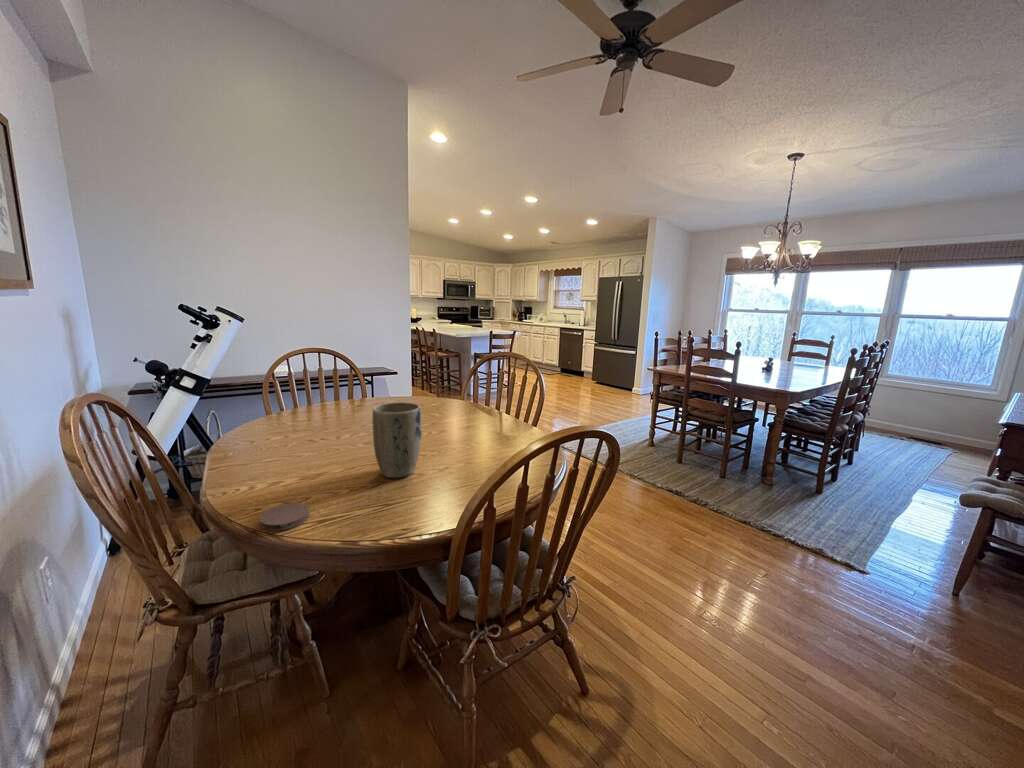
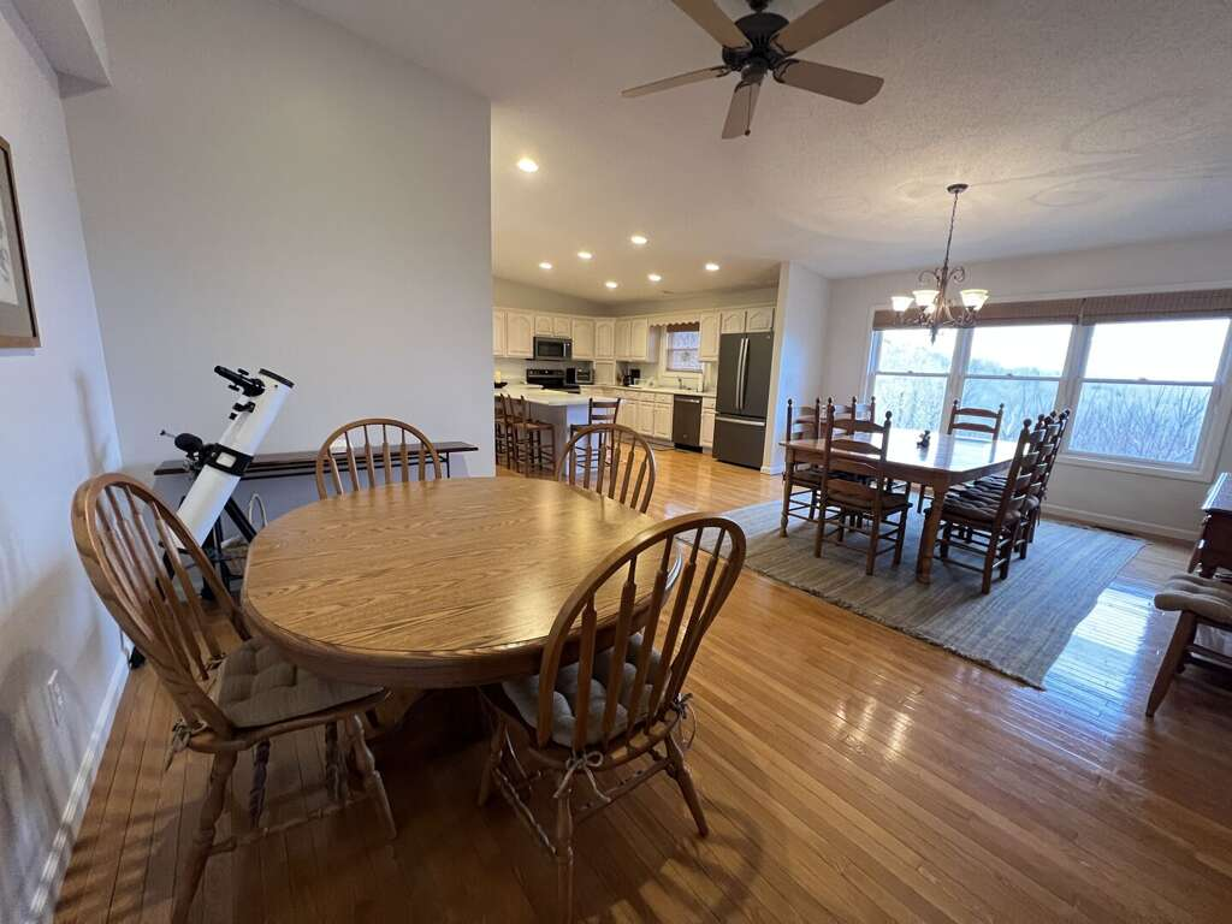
- coaster (285, 516)
- plant pot (397, 439)
